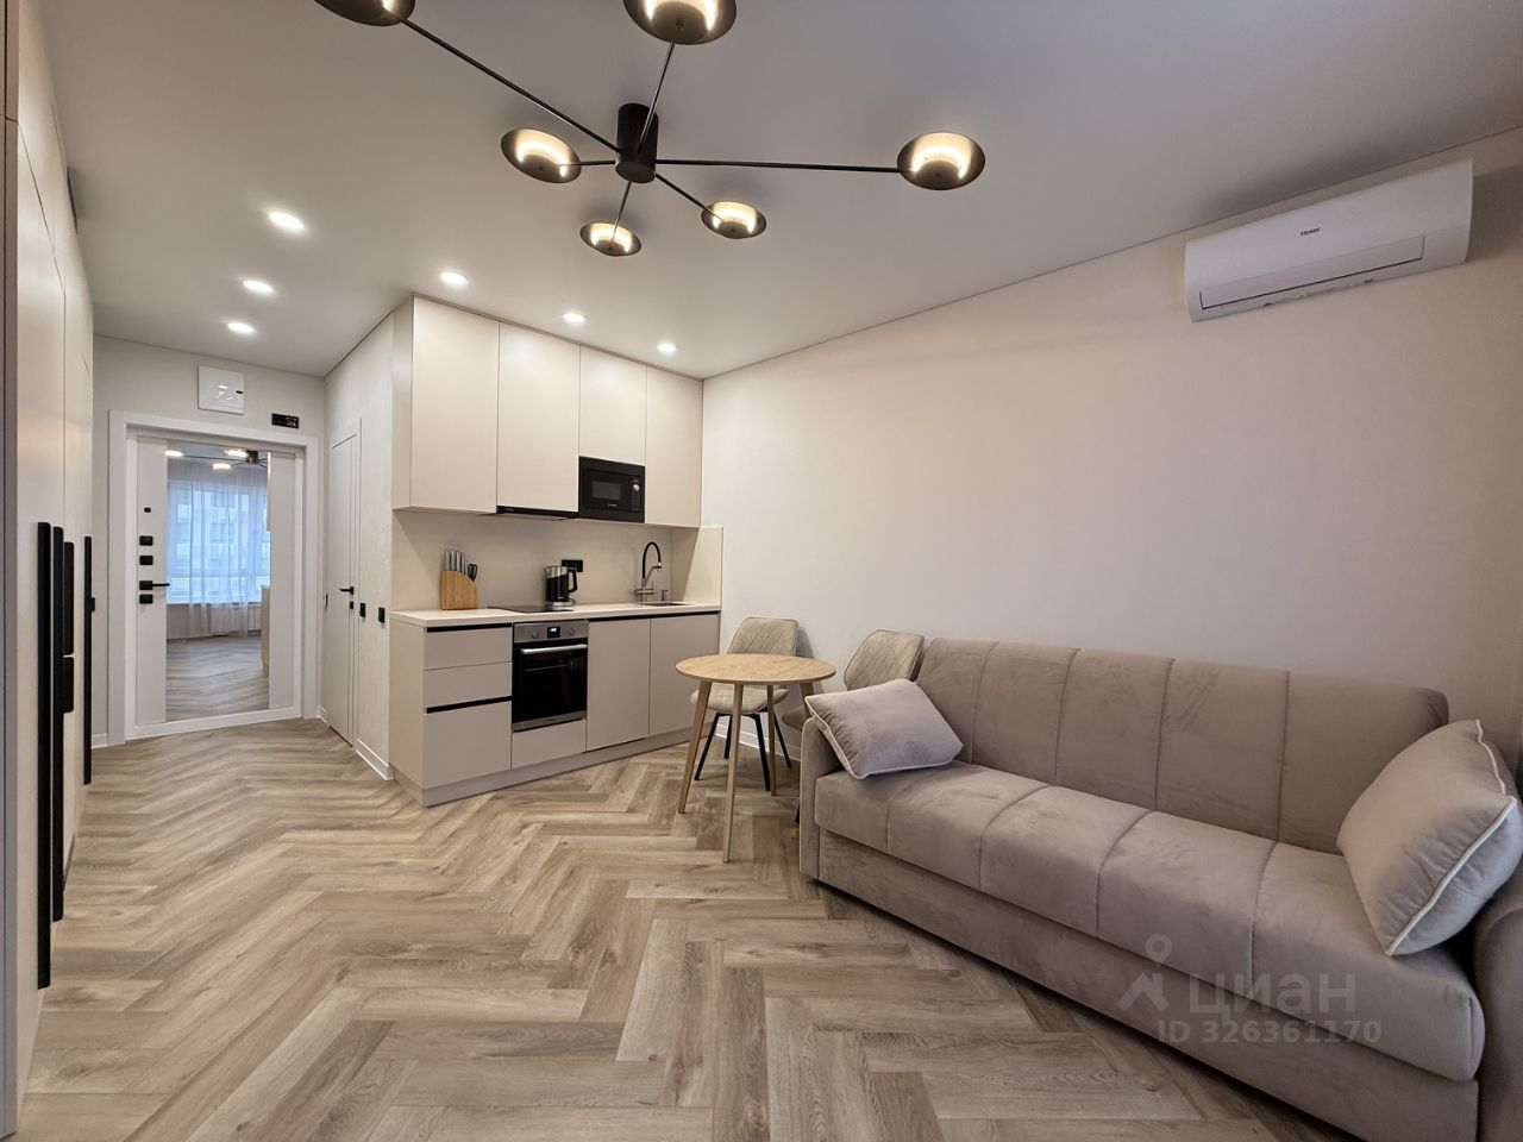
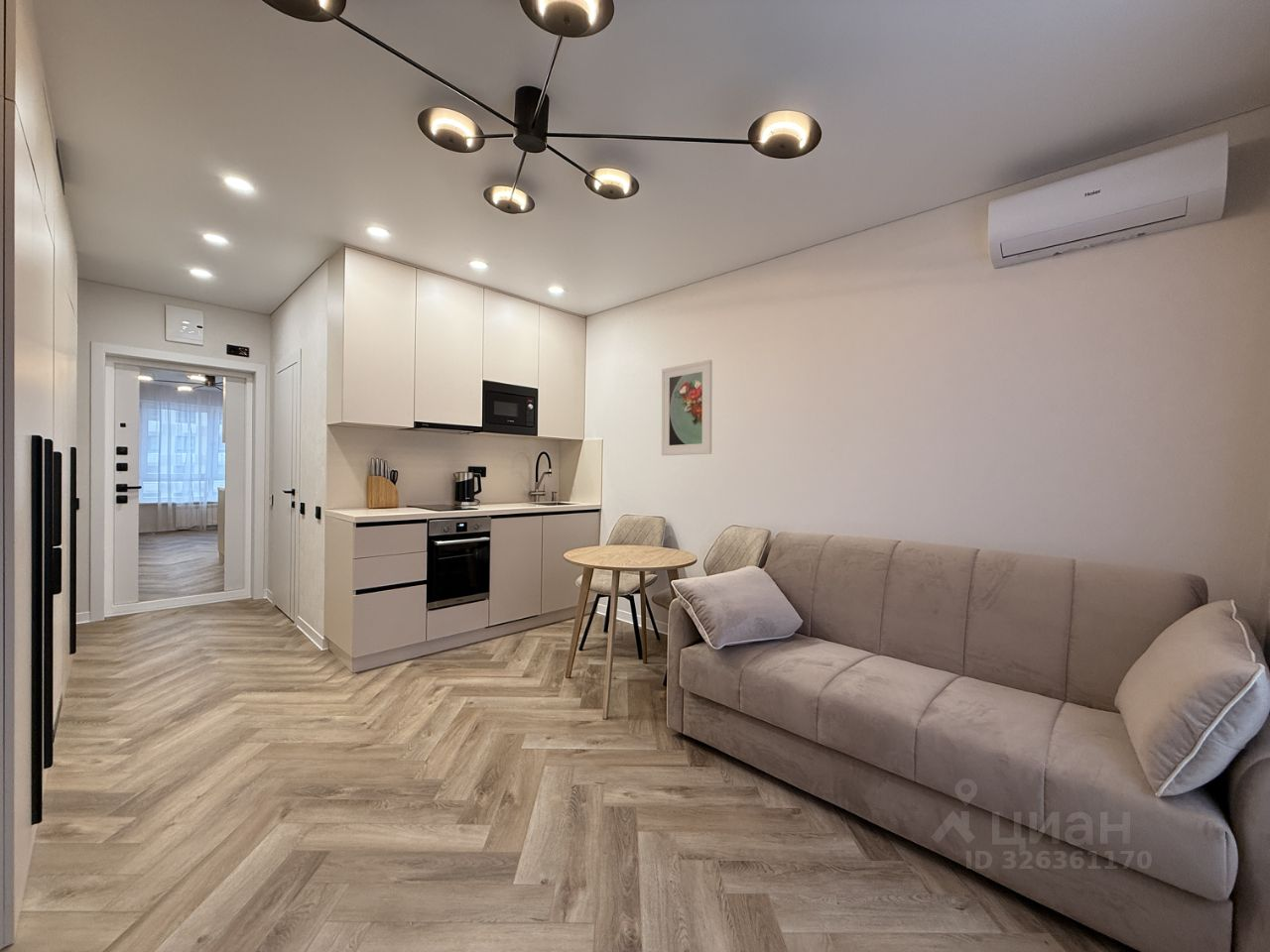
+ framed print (686, 410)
